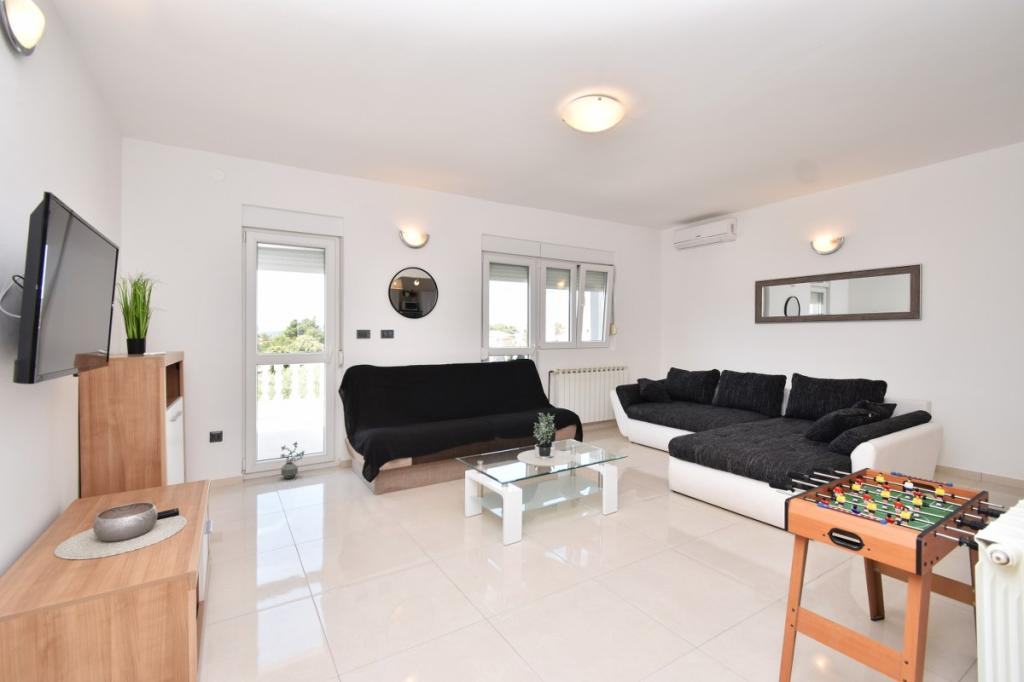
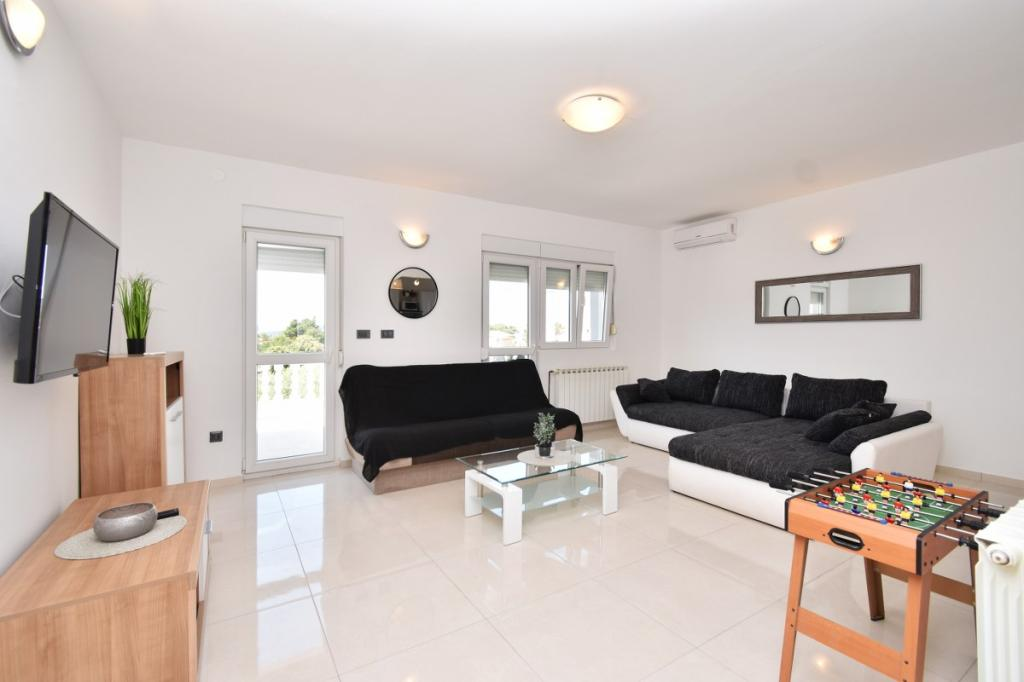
- potted plant (292, 459)
